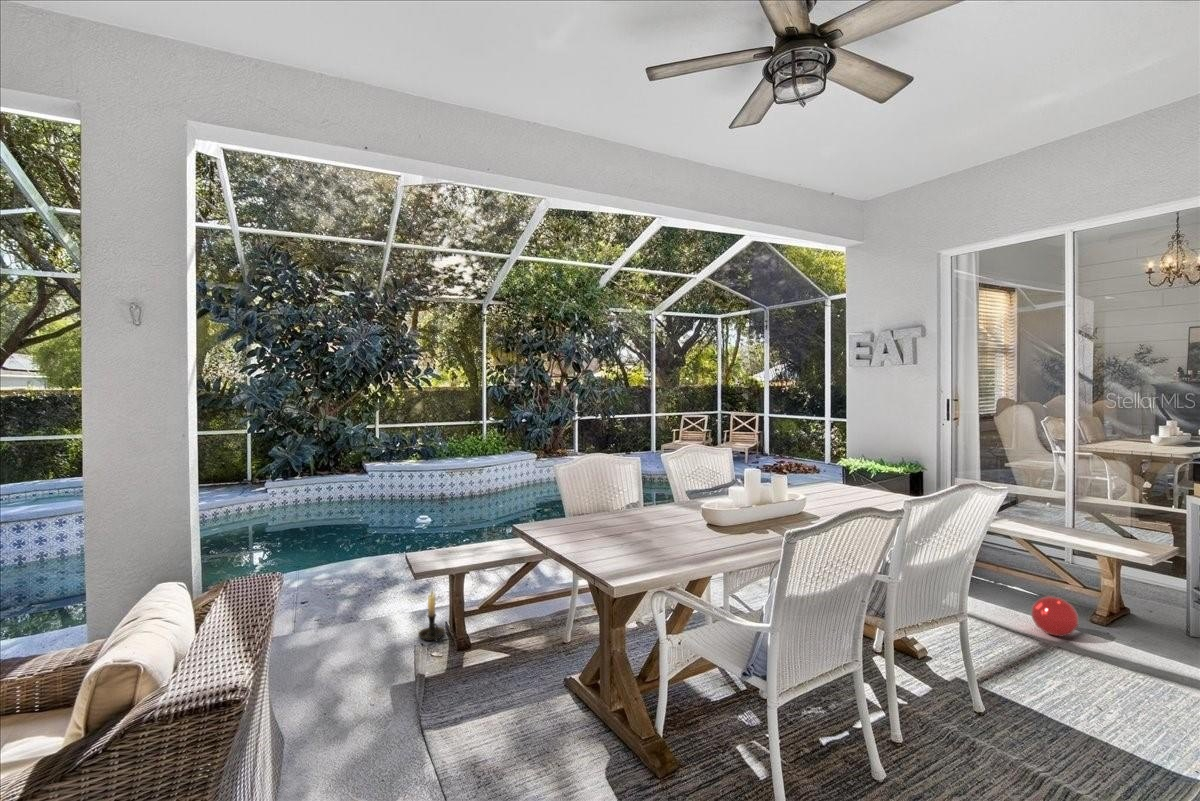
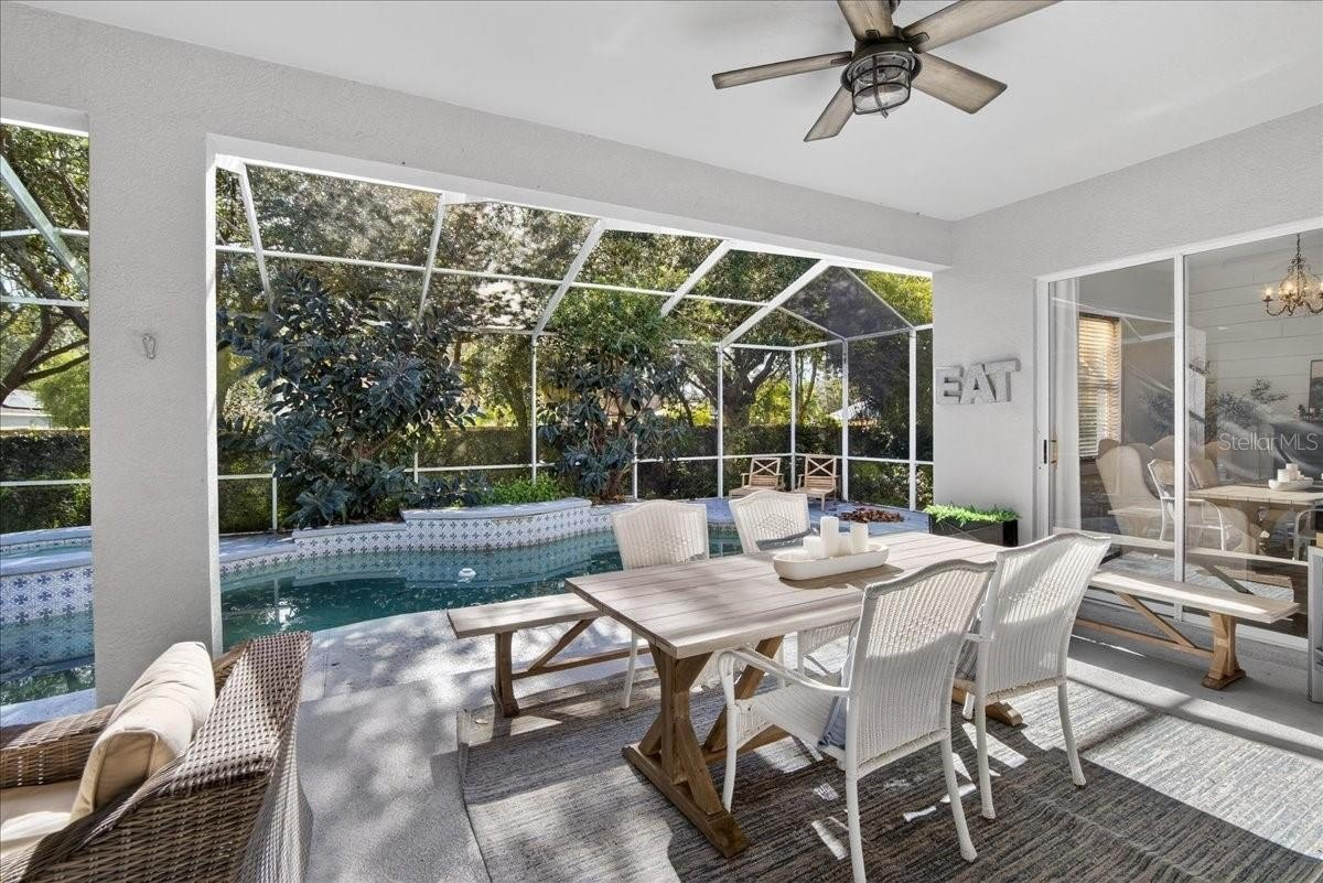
- candle holder (432, 612)
- ball (1054, 616)
